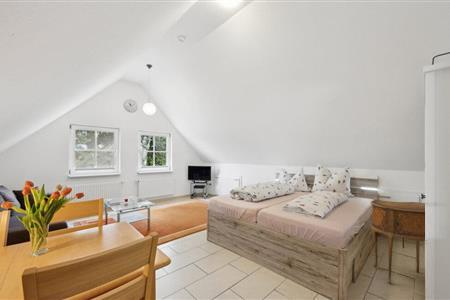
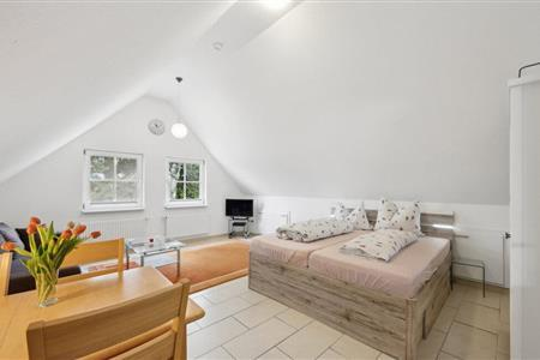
- side table (405, 238)
